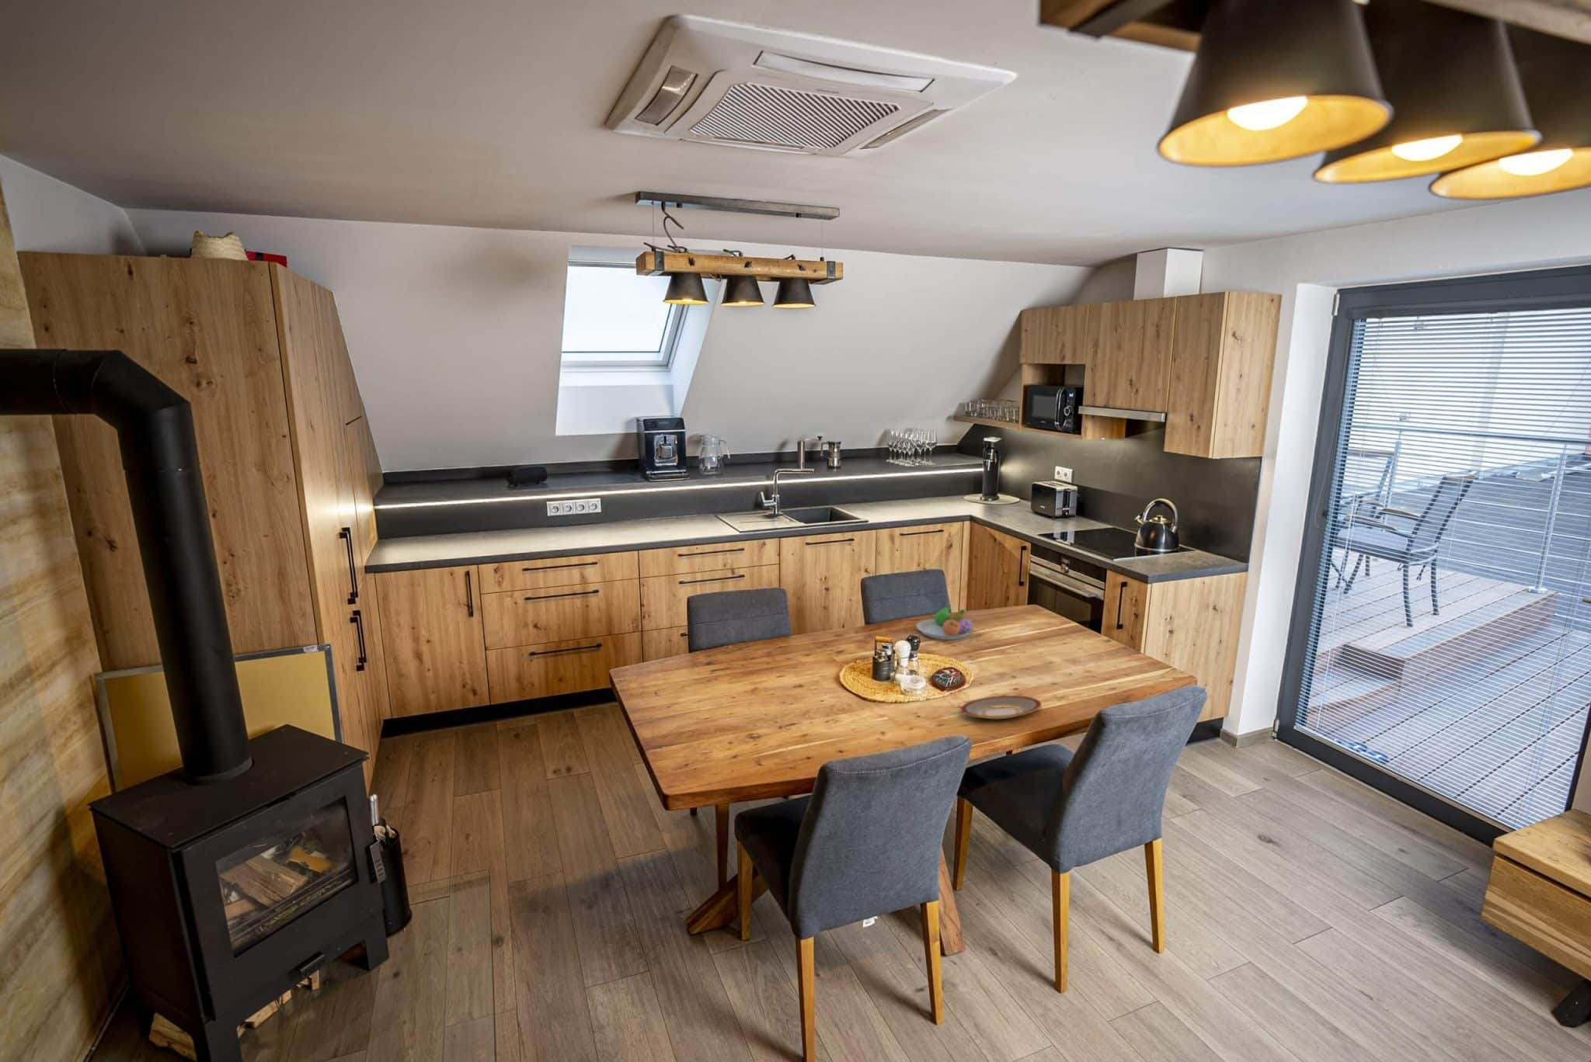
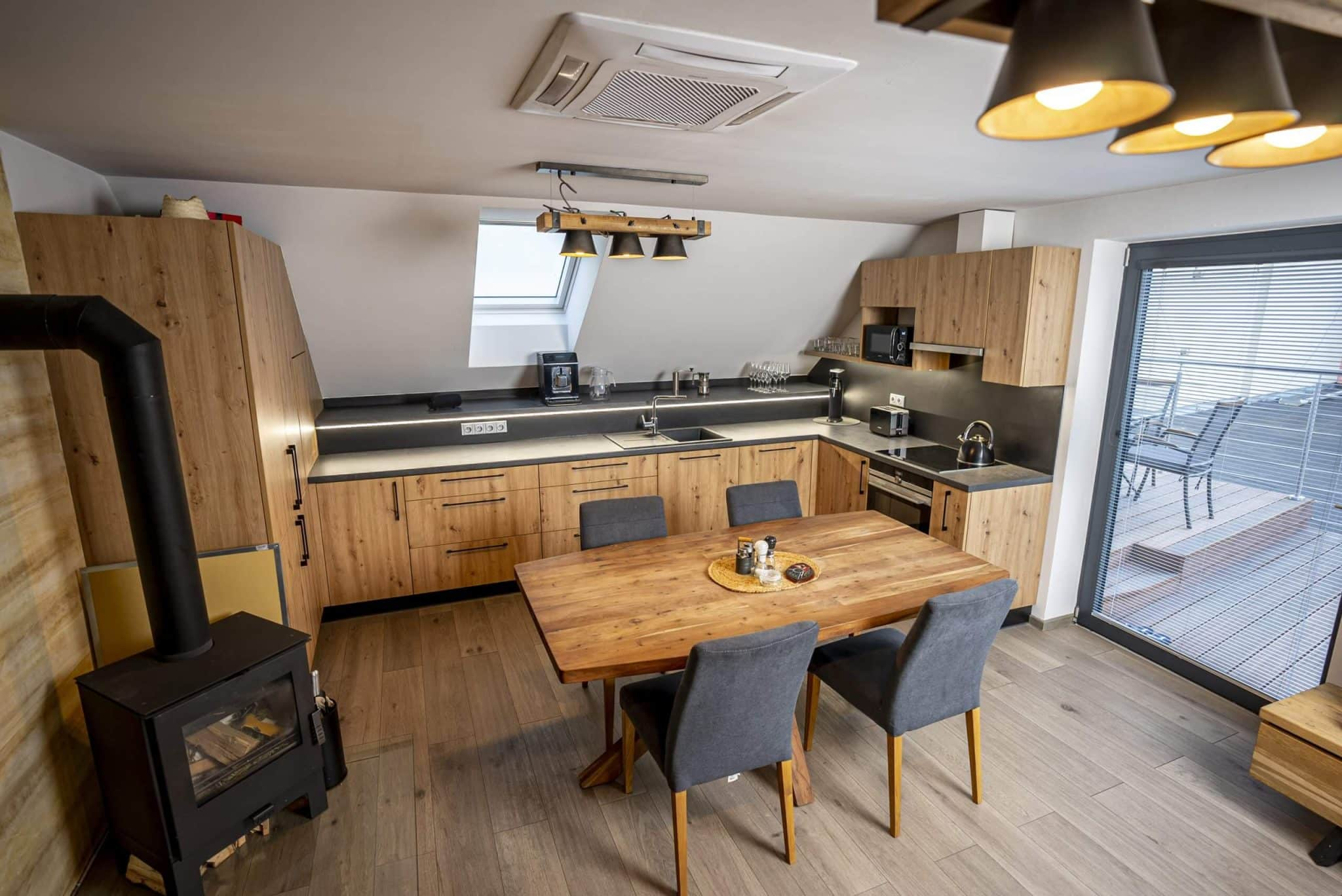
- plate (1001, 710)
- fruit bowl (945, 621)
